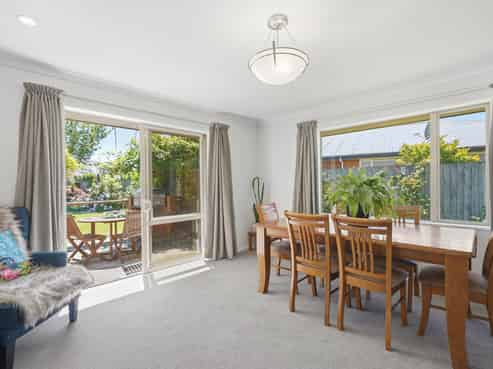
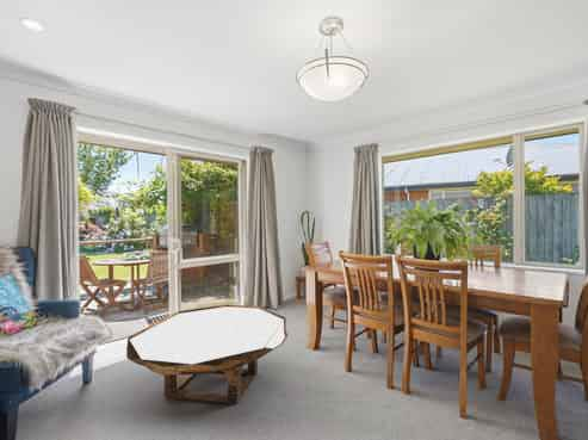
+ coffee table (213, 354)
